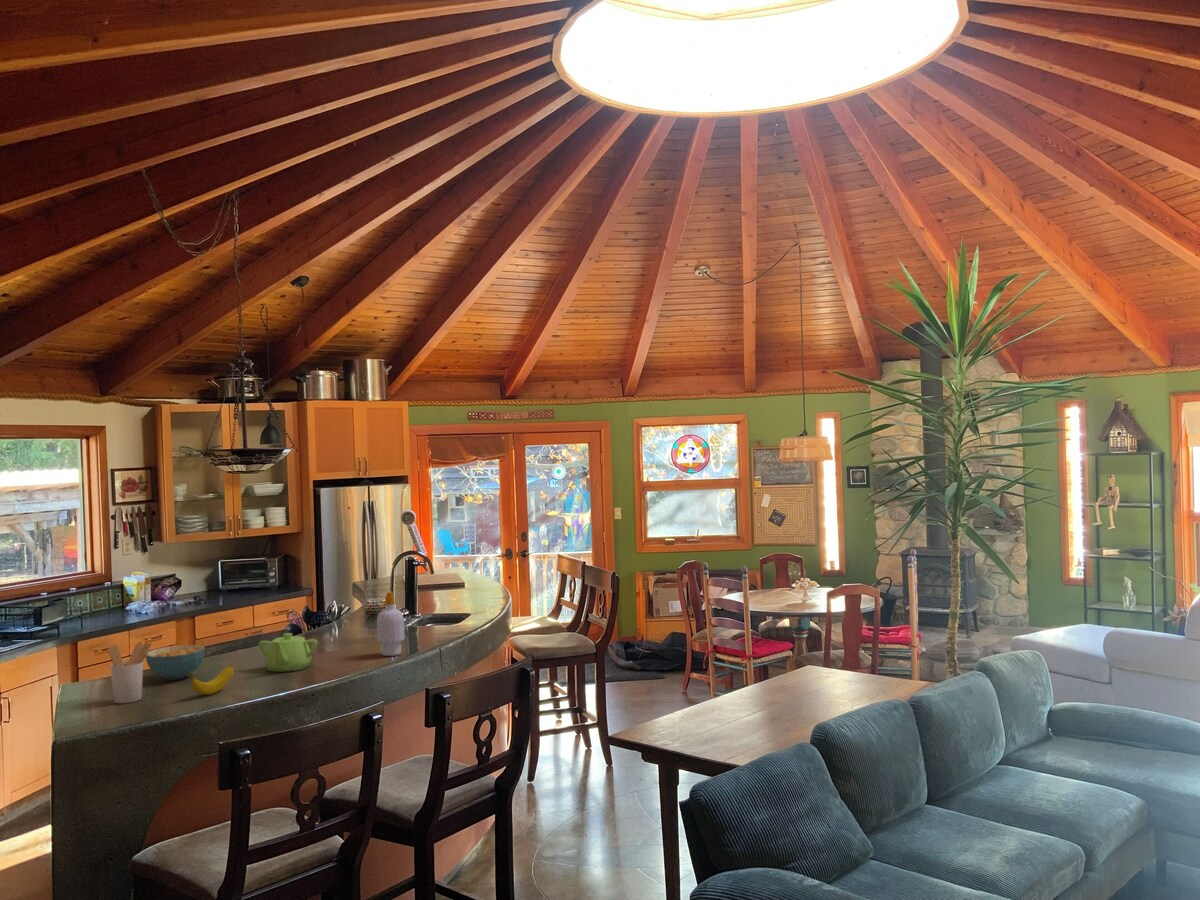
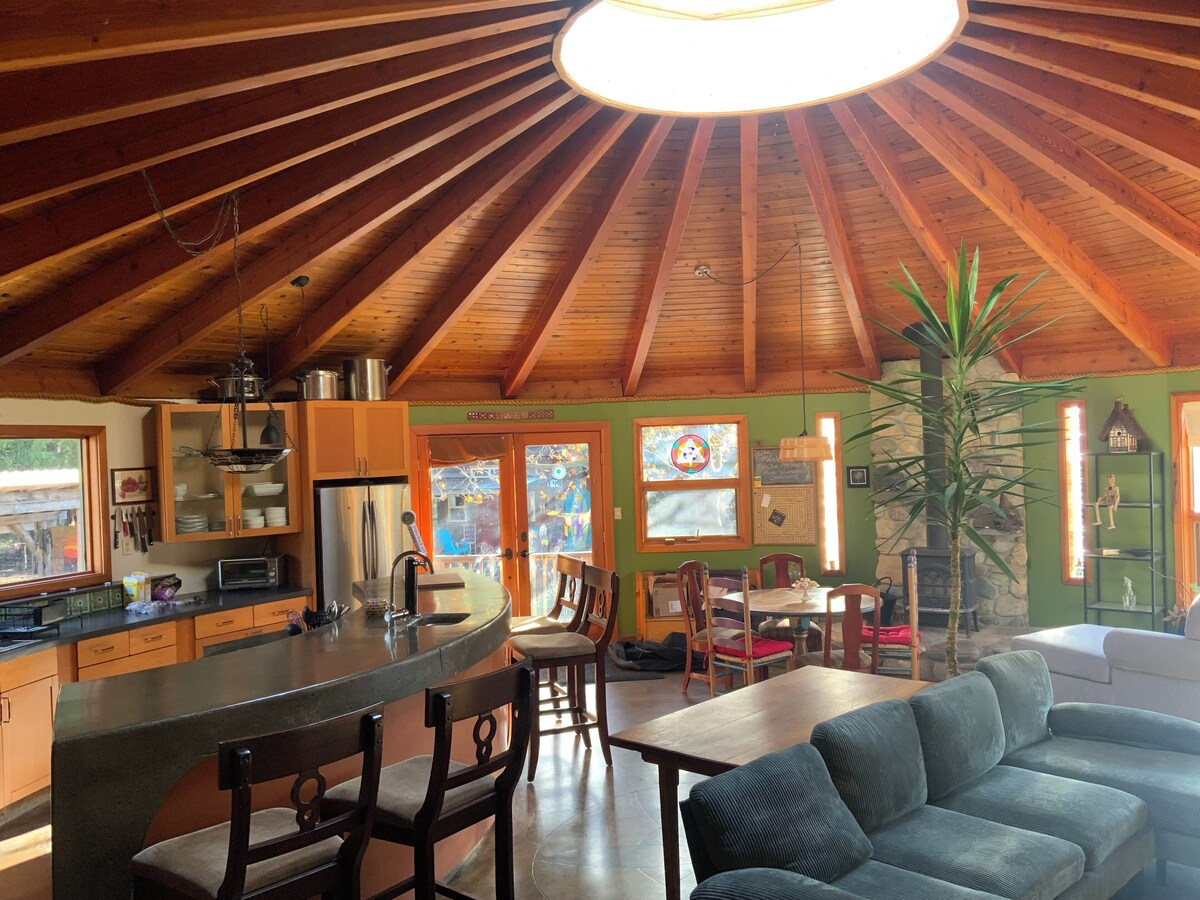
- cereal bowl (176, 664)
- teapot (285, 651)
- banana (211, 680)
- utensil holder (132, 670)
- soap bottle (390, 623)
